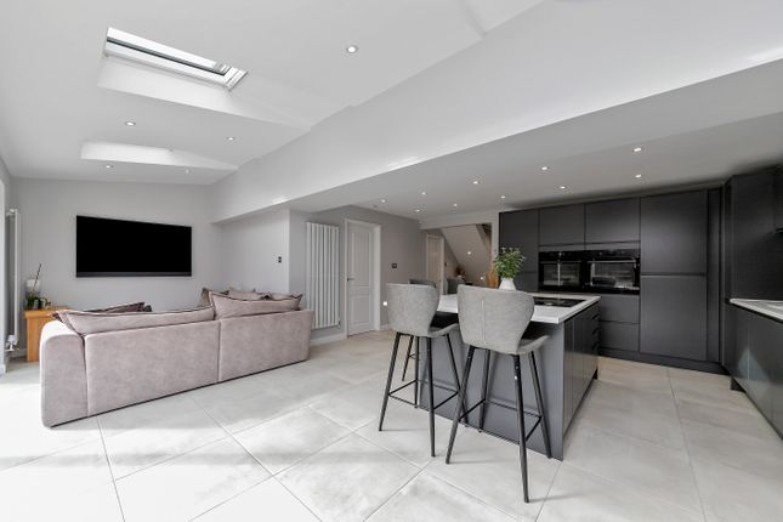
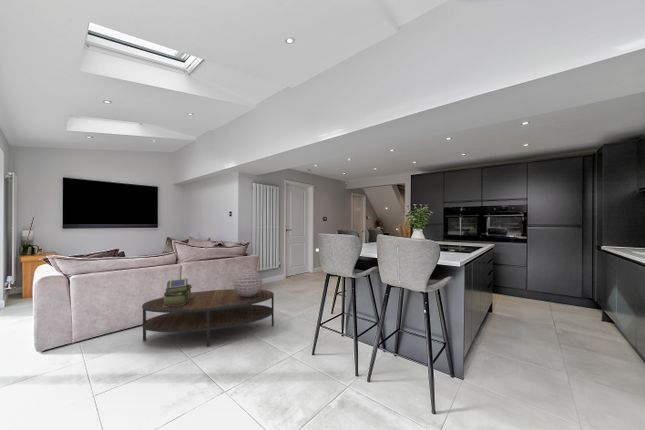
+ coffee table (212, 315)
+ stack of books (178, 291)
+ decorative sphere (248, 282)
